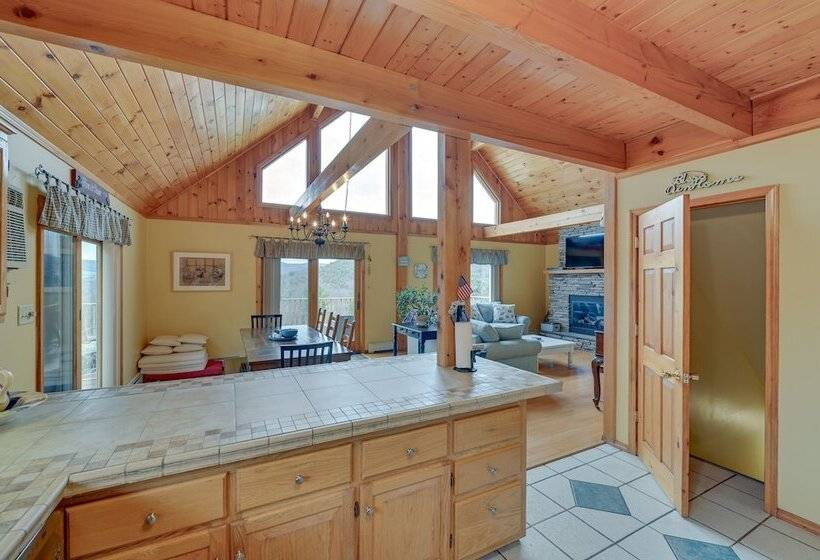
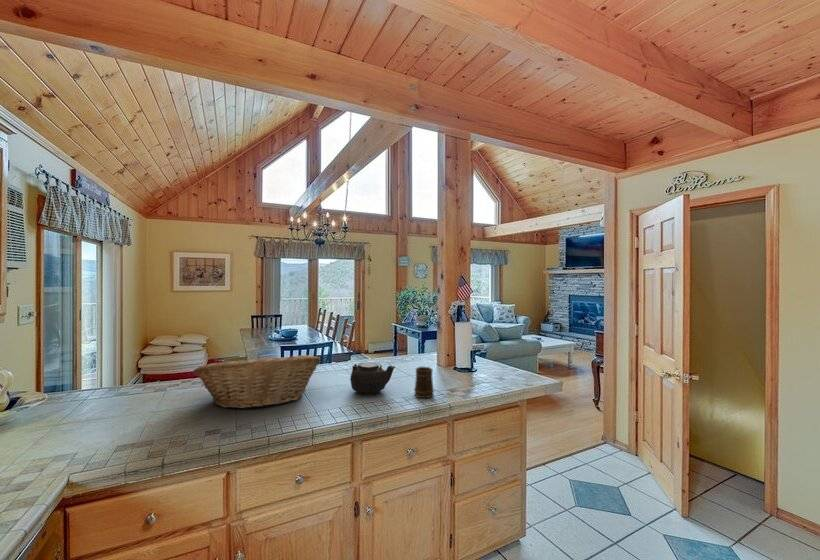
+ fruit basket (260, 374)
+ mug (424, 382)
+ teapot (372, 377)
